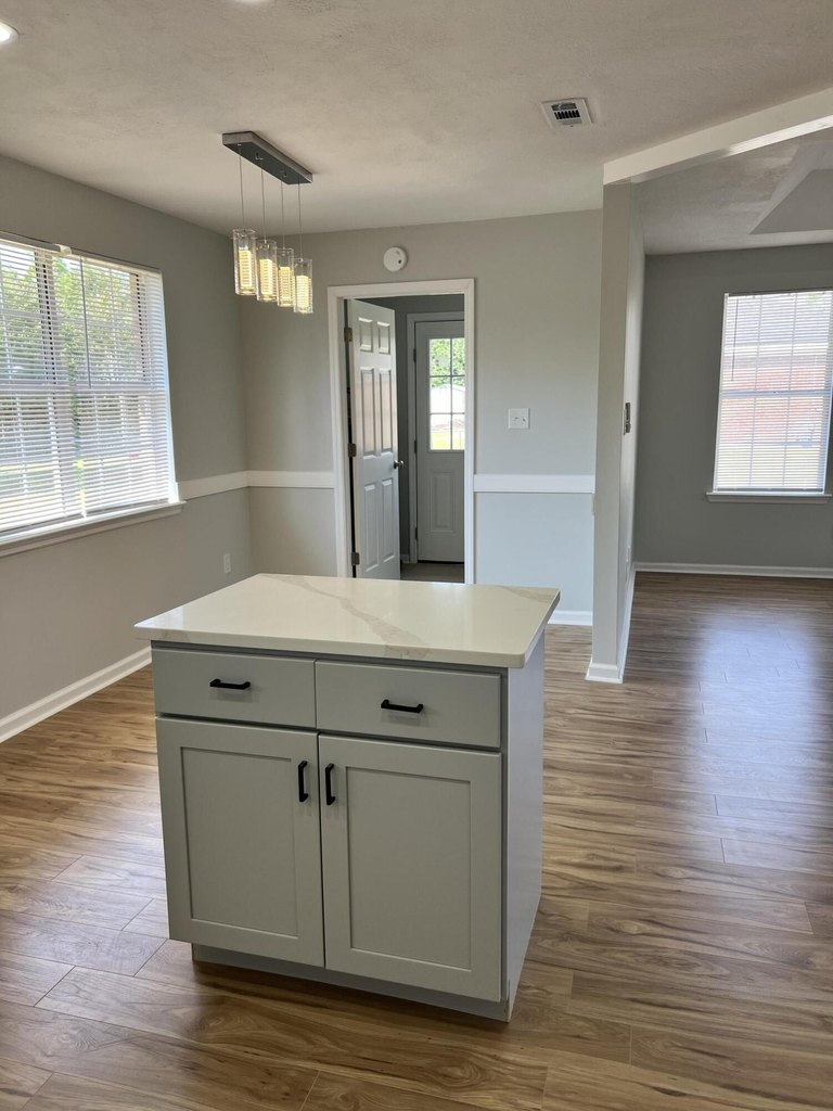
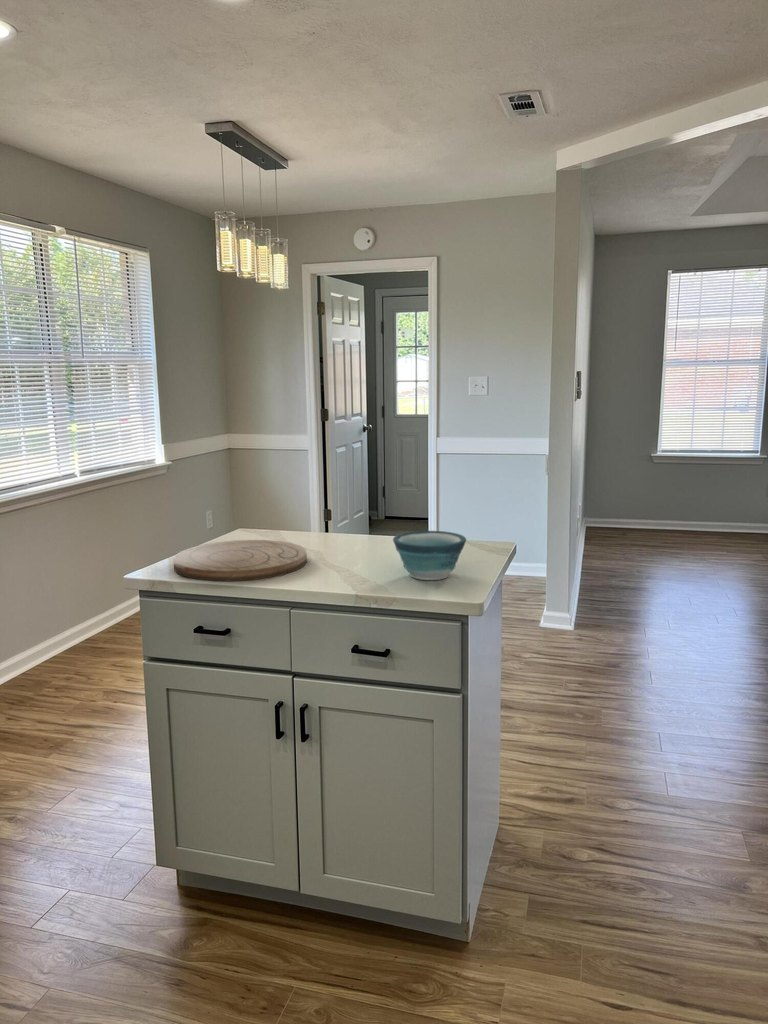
+ cutting board (241, 558)
+ bowl (429, 556)
